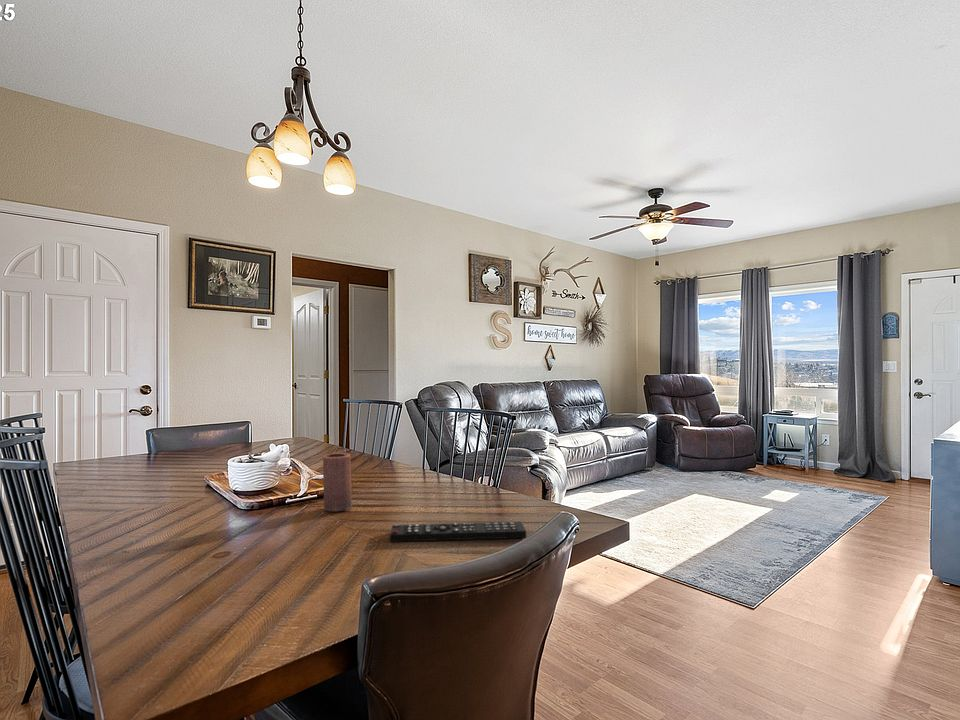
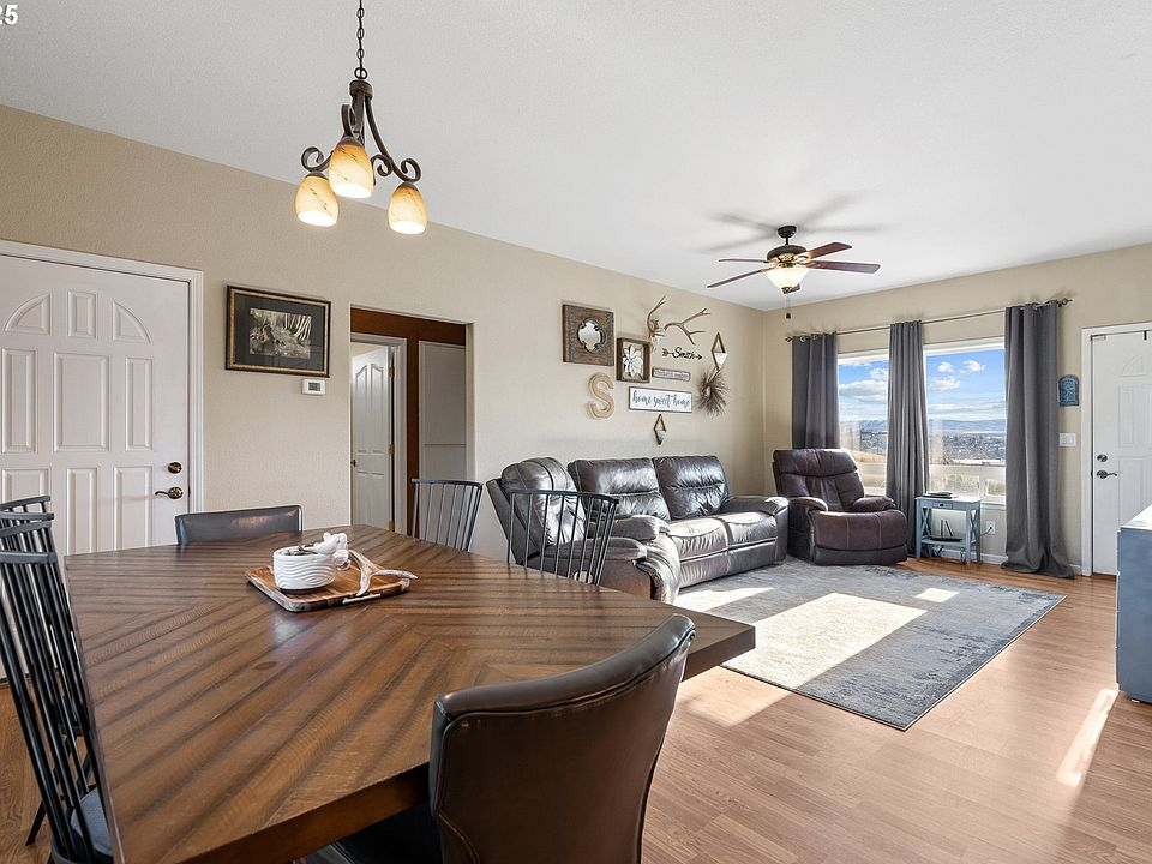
- candle (337, 481)
- remote control (457, 530)
